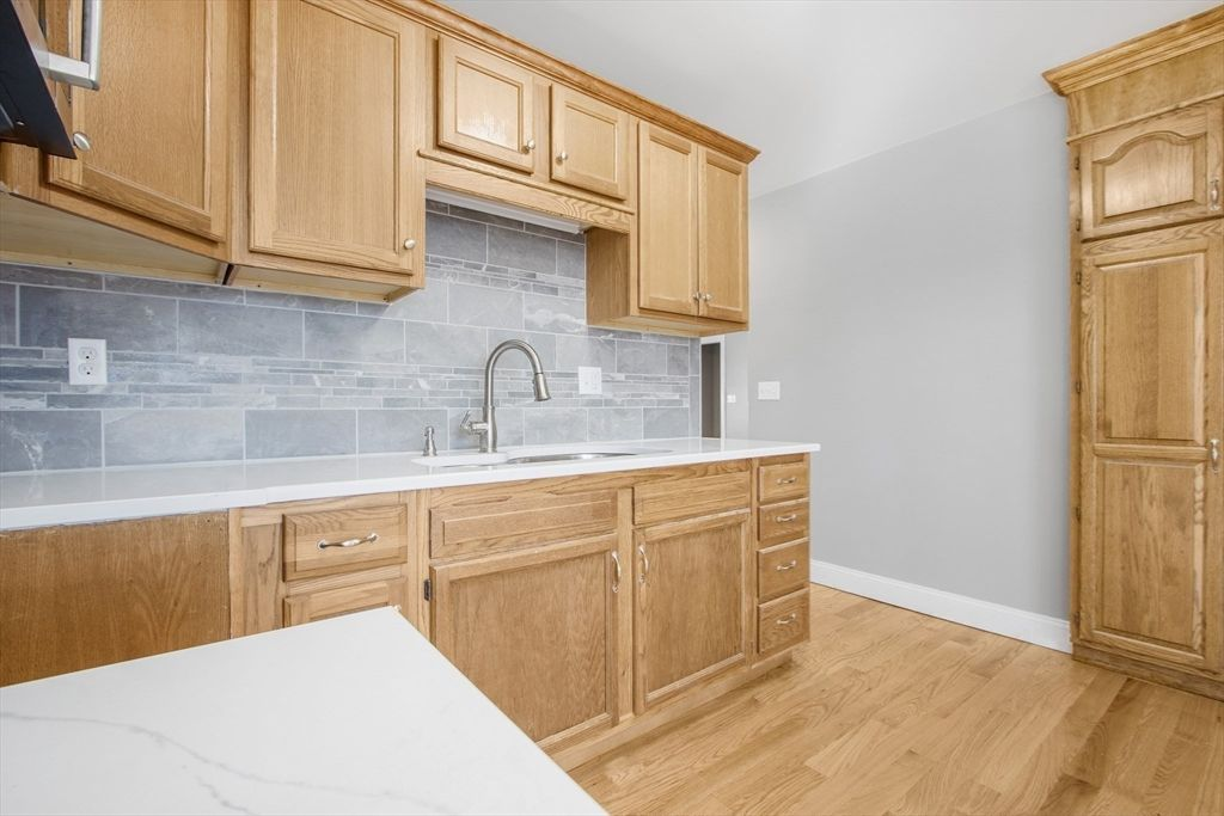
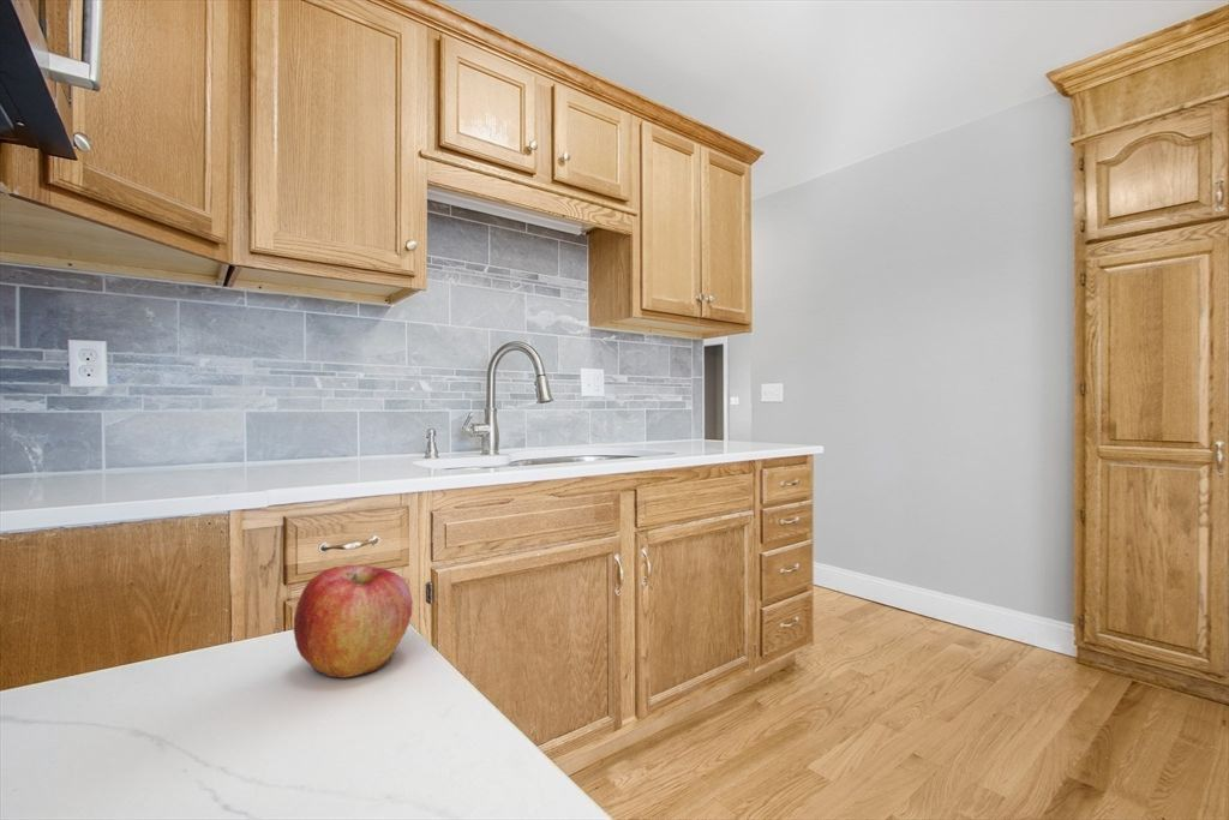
+ apple (355, 615)
